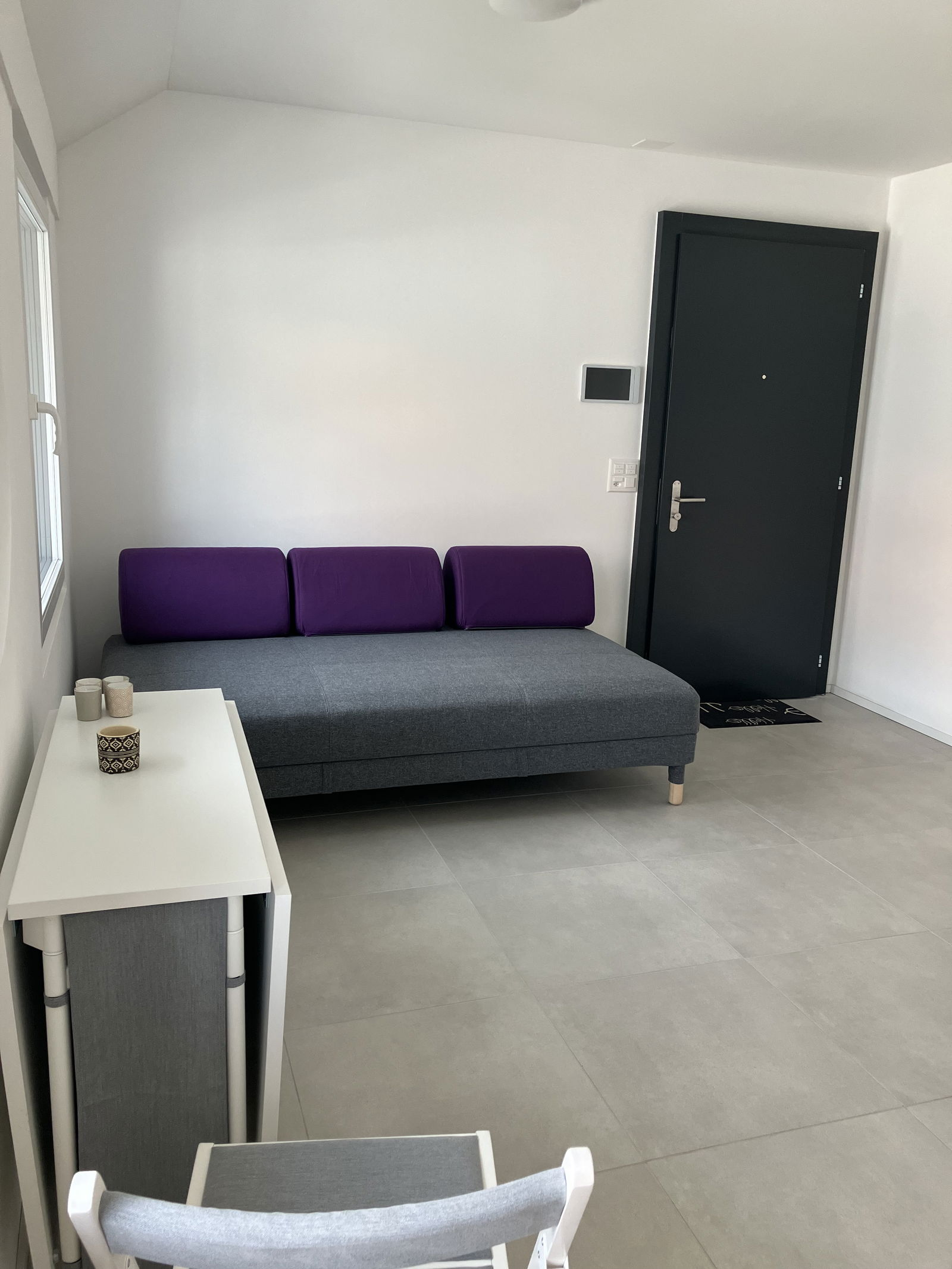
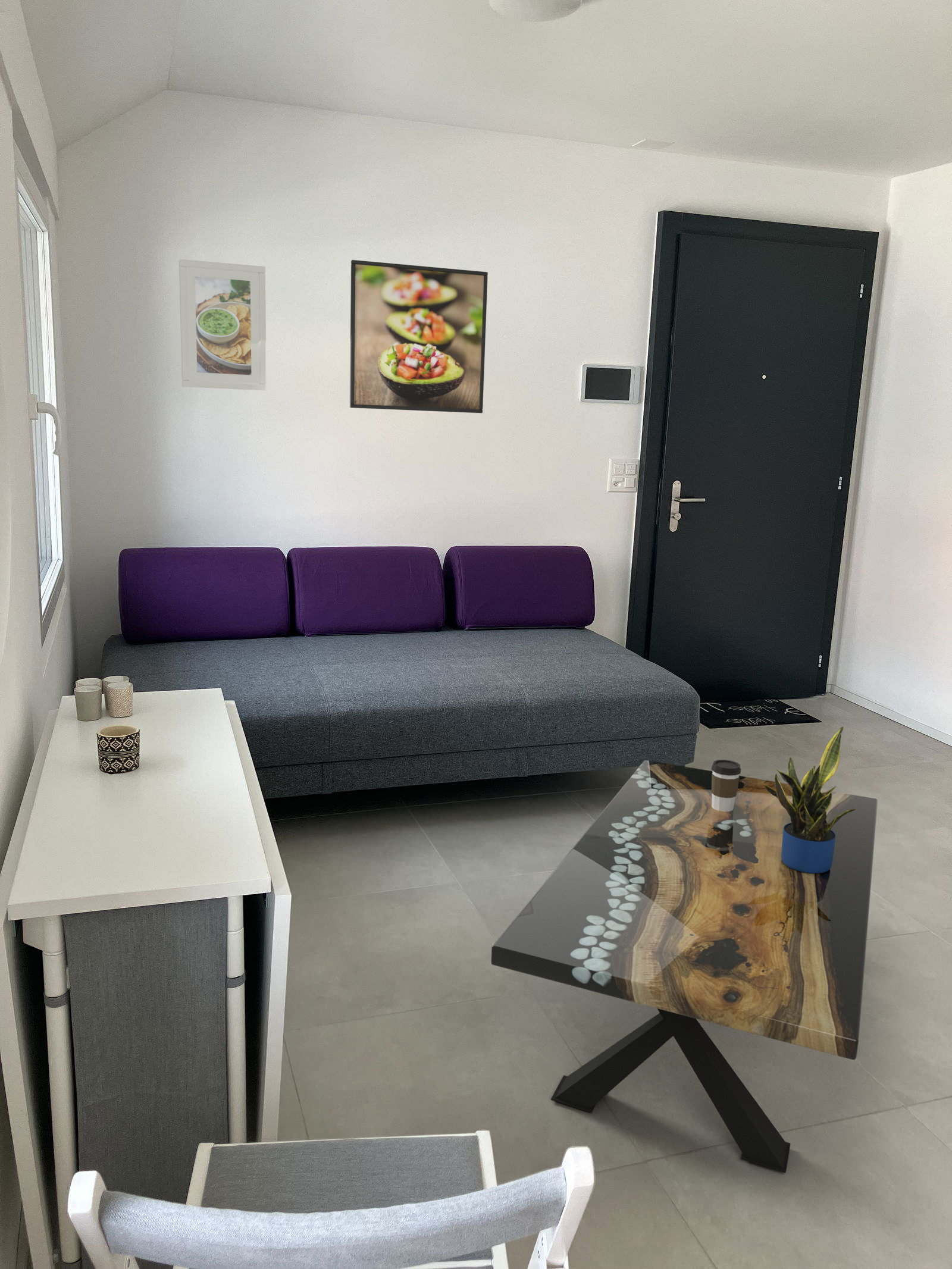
+ coffee table (712, 939)
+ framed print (223, 327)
+ potted plant (810, 795)
+ coffee cup (724, 785)
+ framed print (419, 339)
